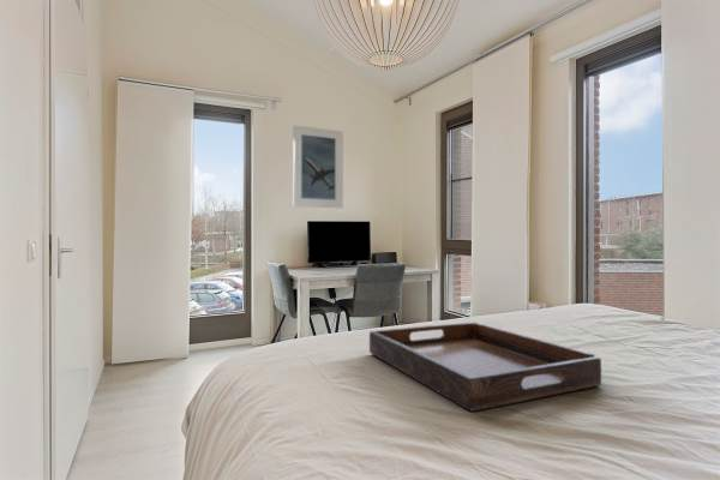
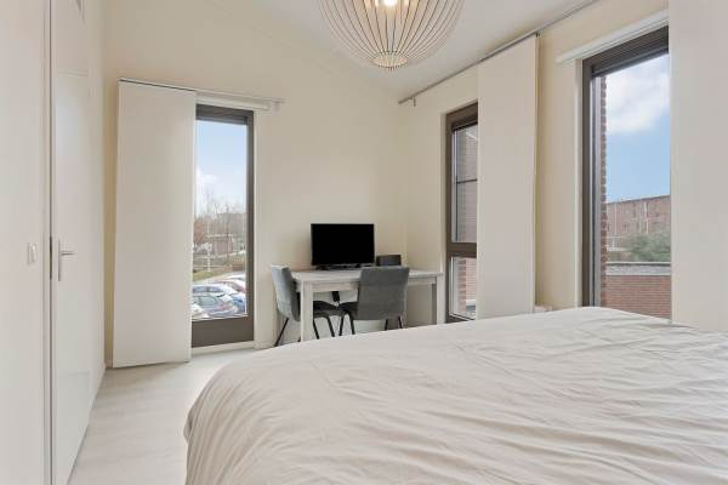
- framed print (318, 167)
- serving tray (473, 354)
